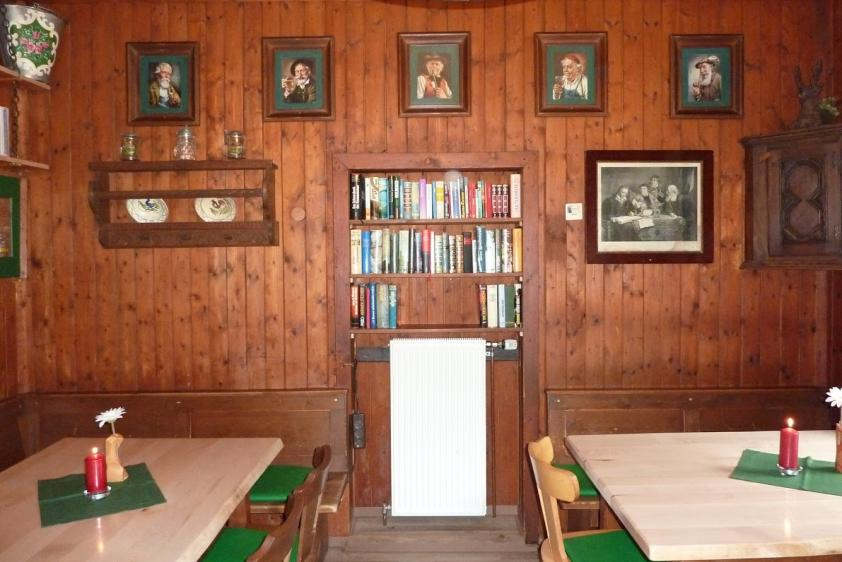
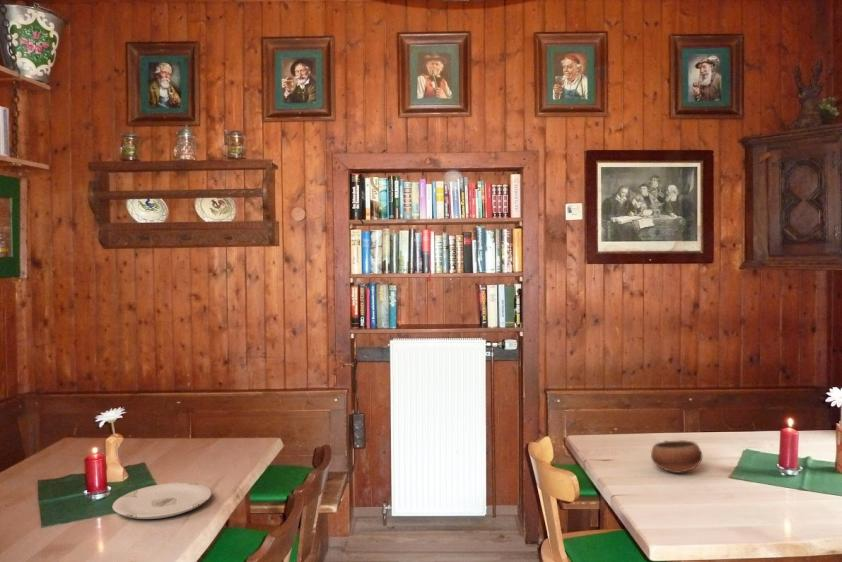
+ bowl (676, 456)
+ plate (163, 502)
